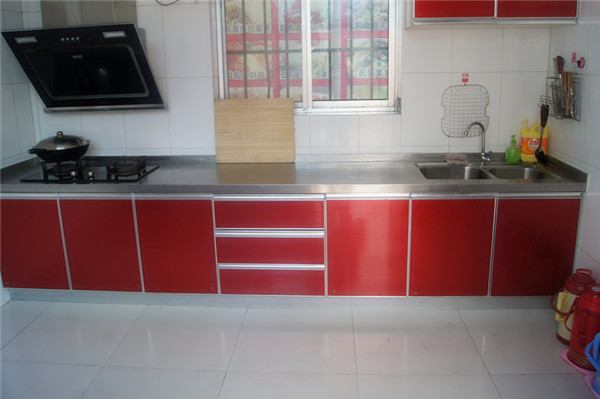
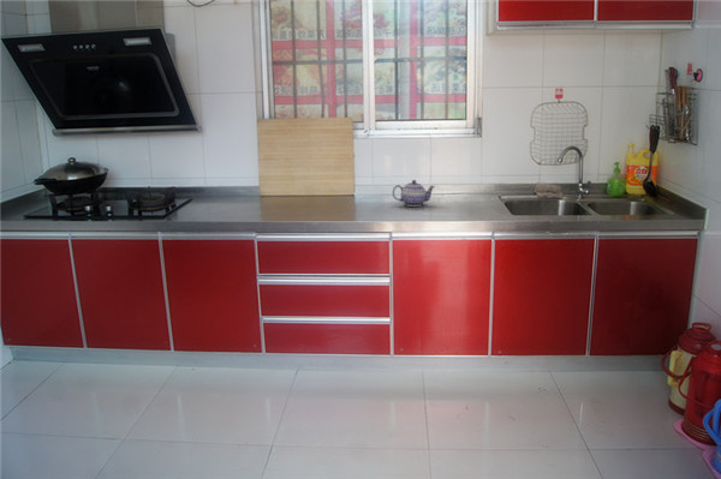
+ teapot (413, 192)
